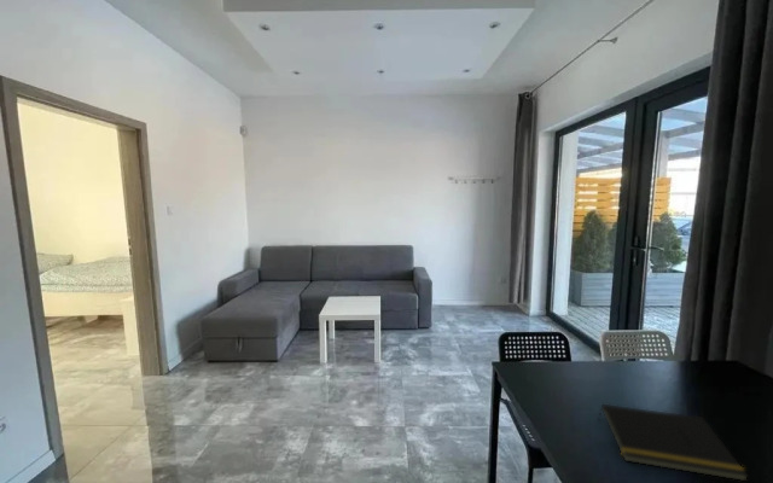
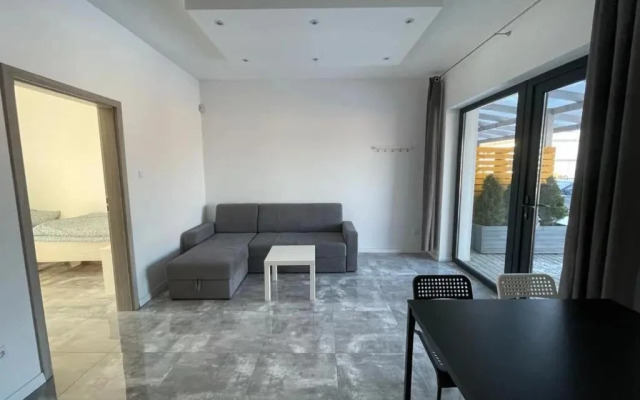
- notepad (666, 437)
